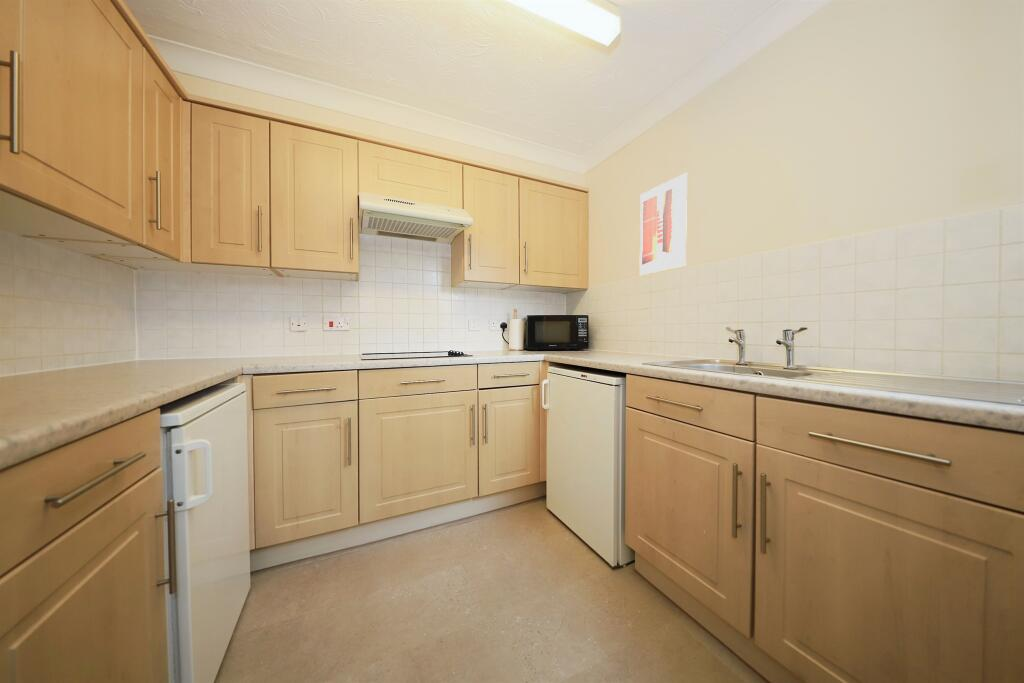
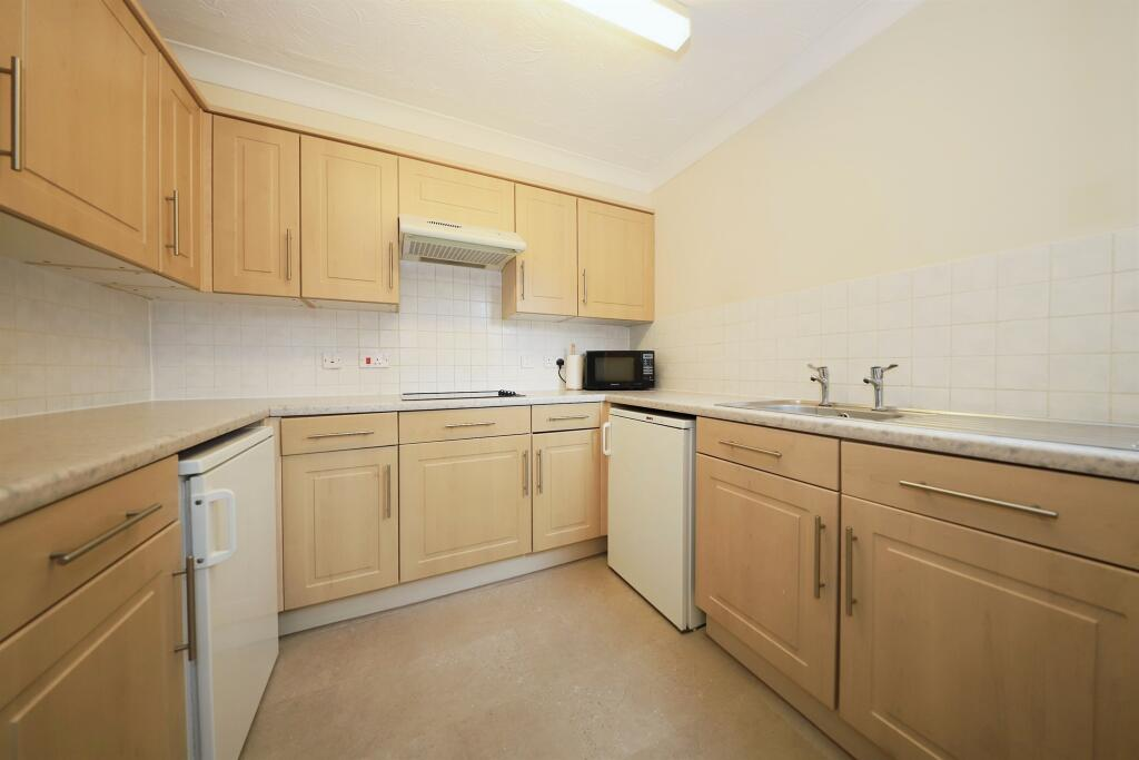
- wall art (661, 228)
